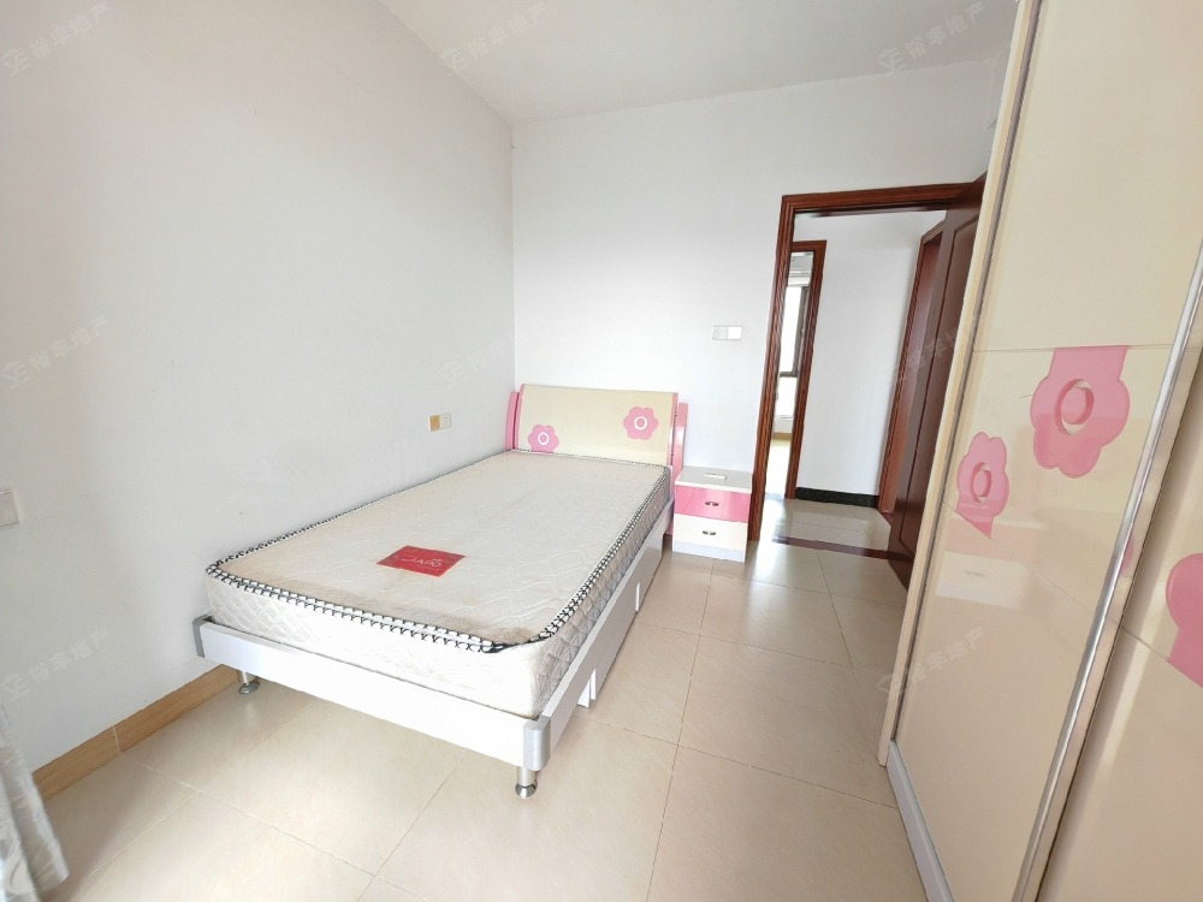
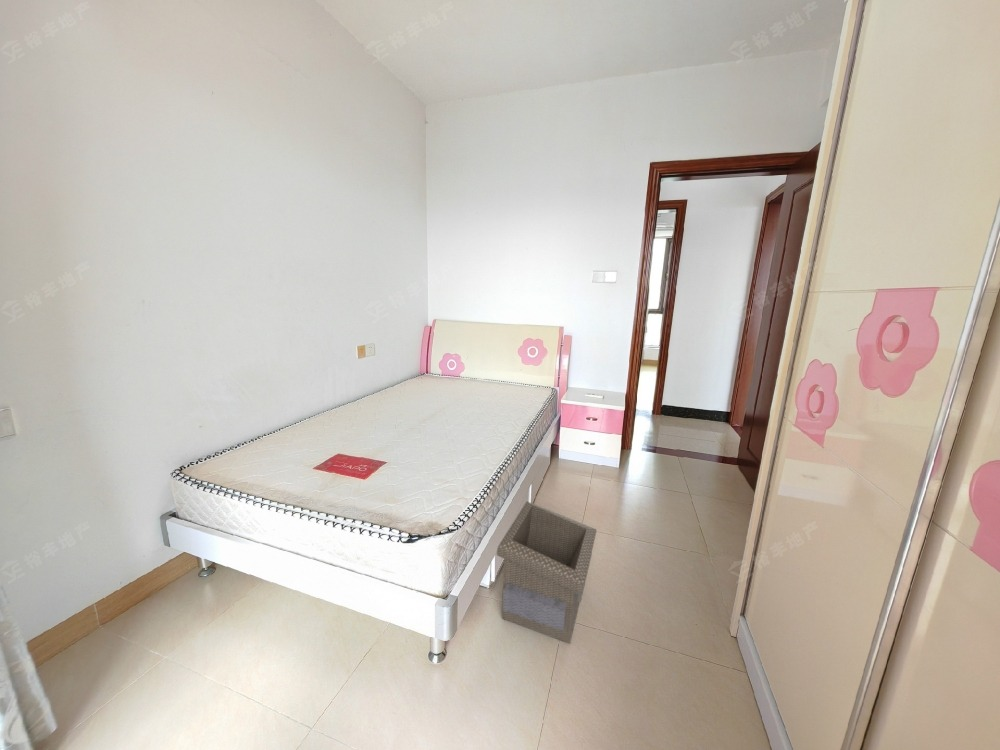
+ storage basket (548, 566)
